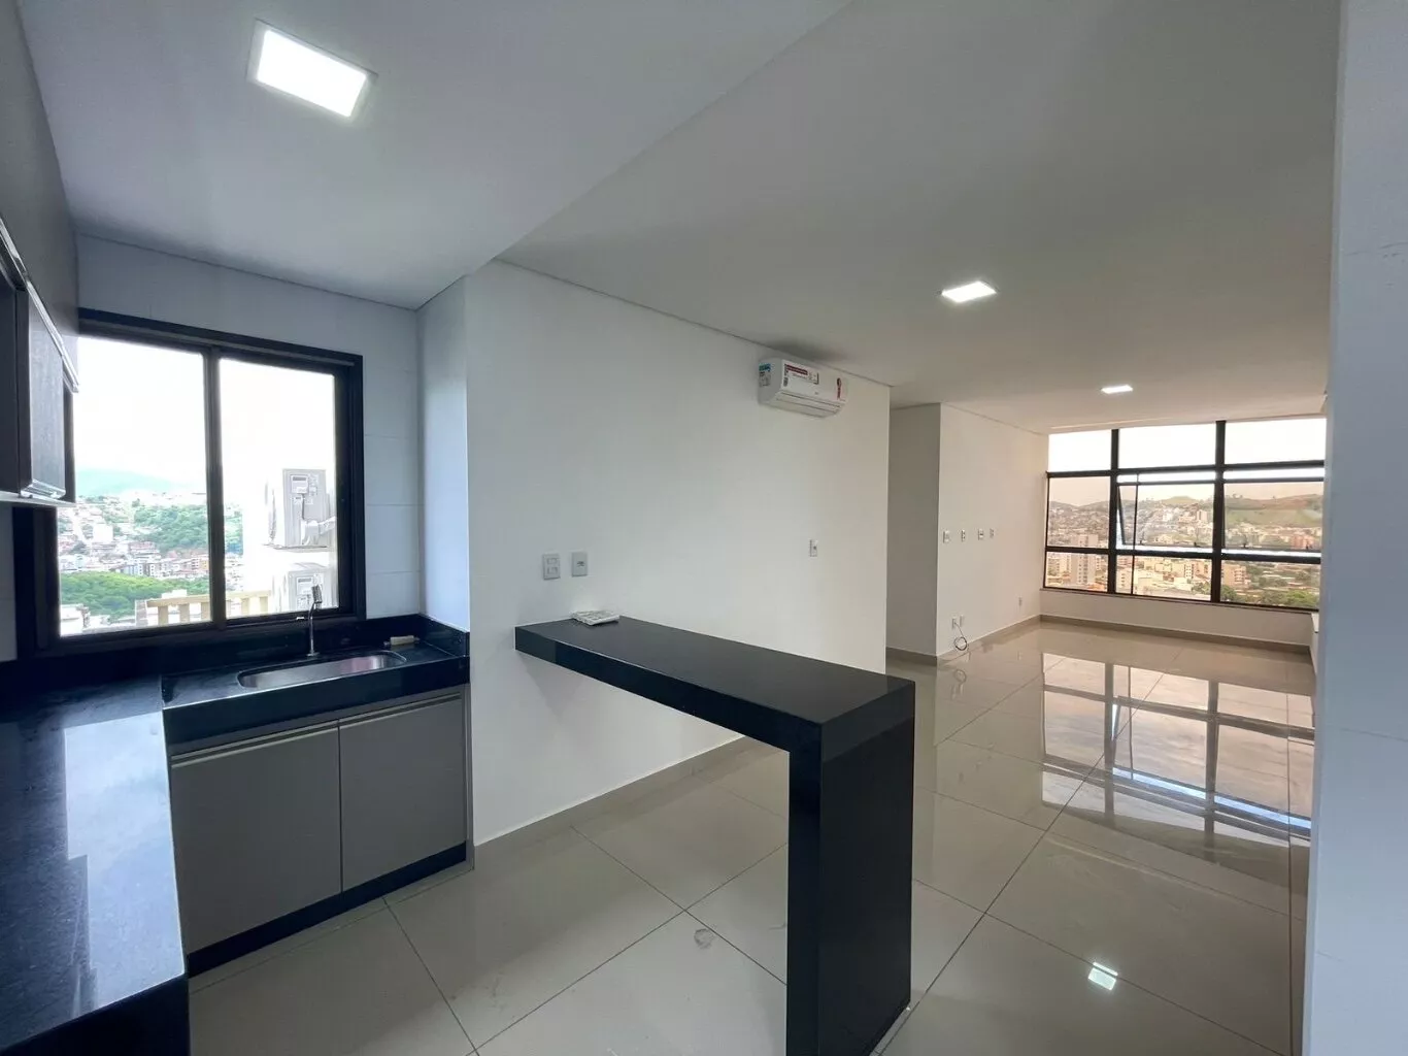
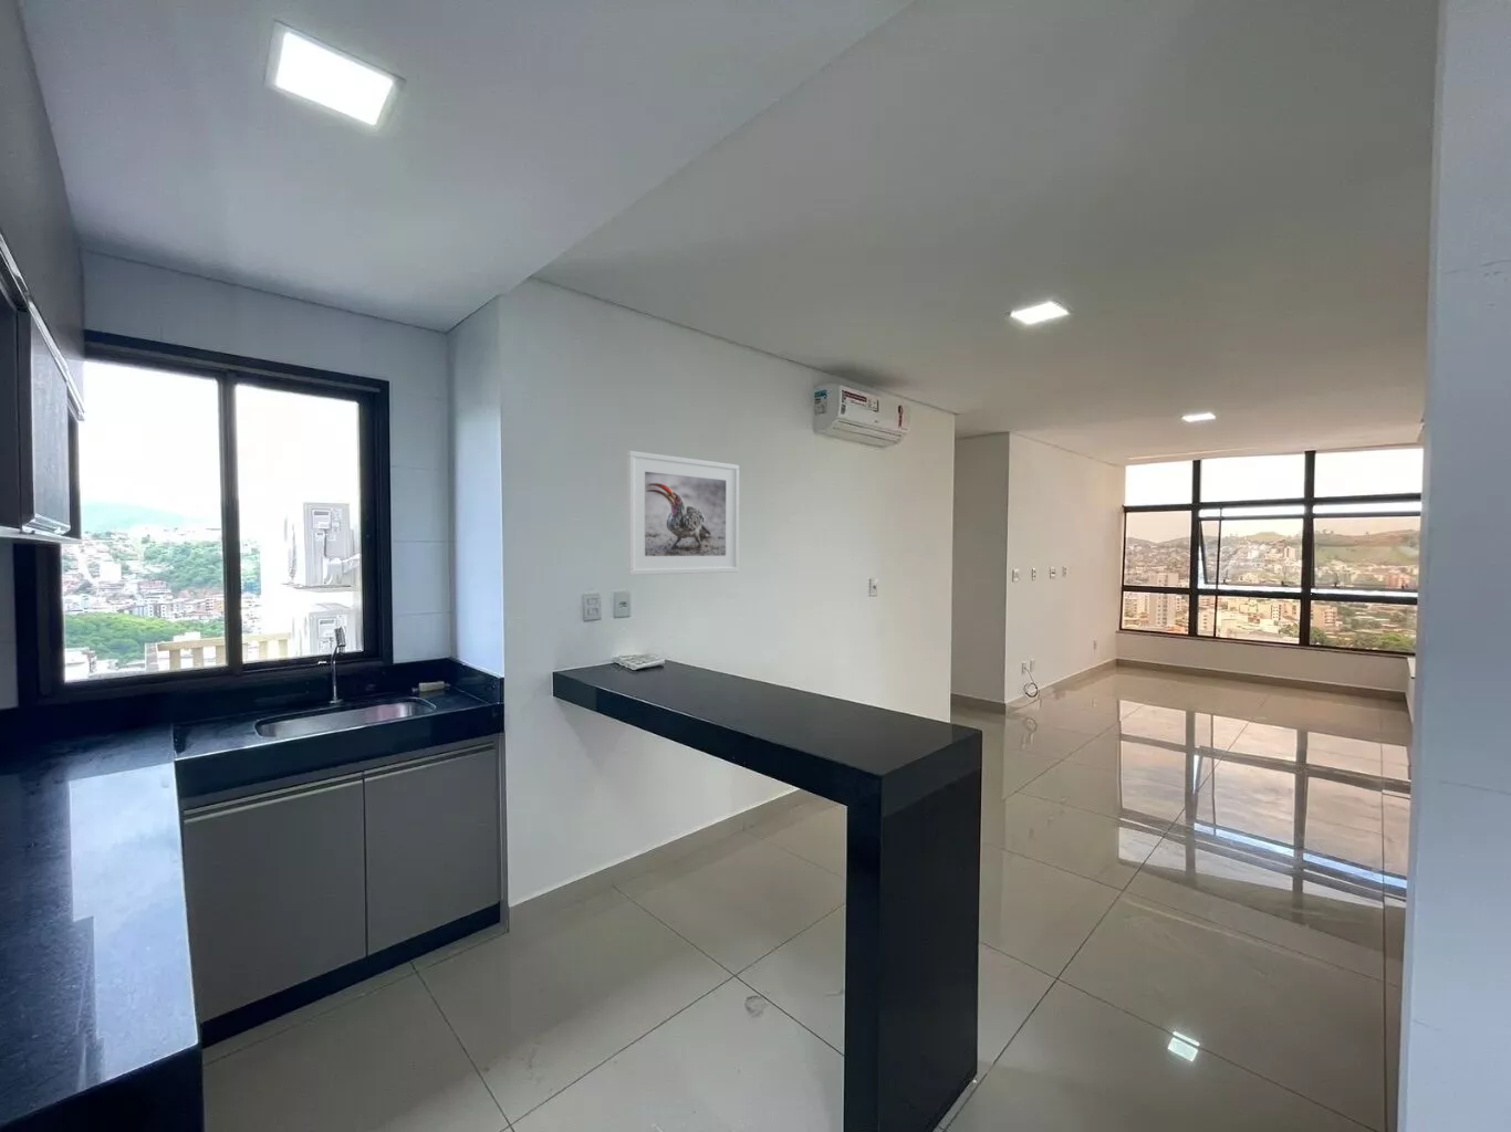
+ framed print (686, 515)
